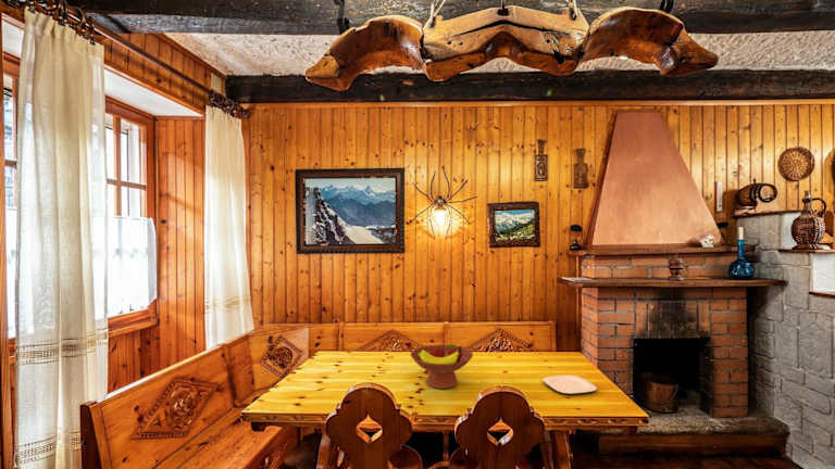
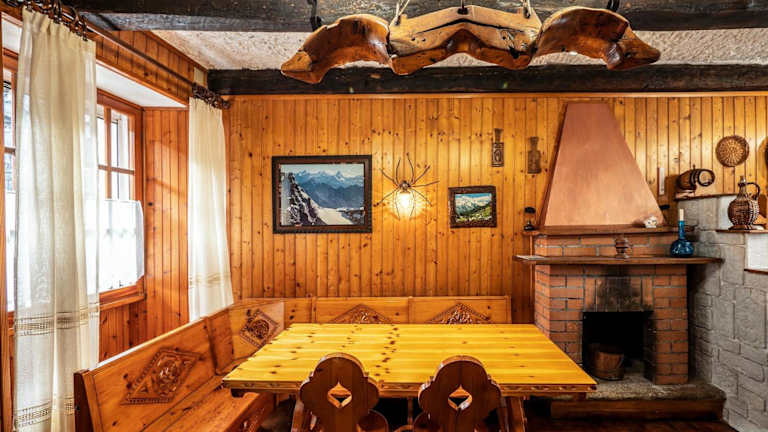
- fruit bowl (441, 363)
- plate (569, 384)
